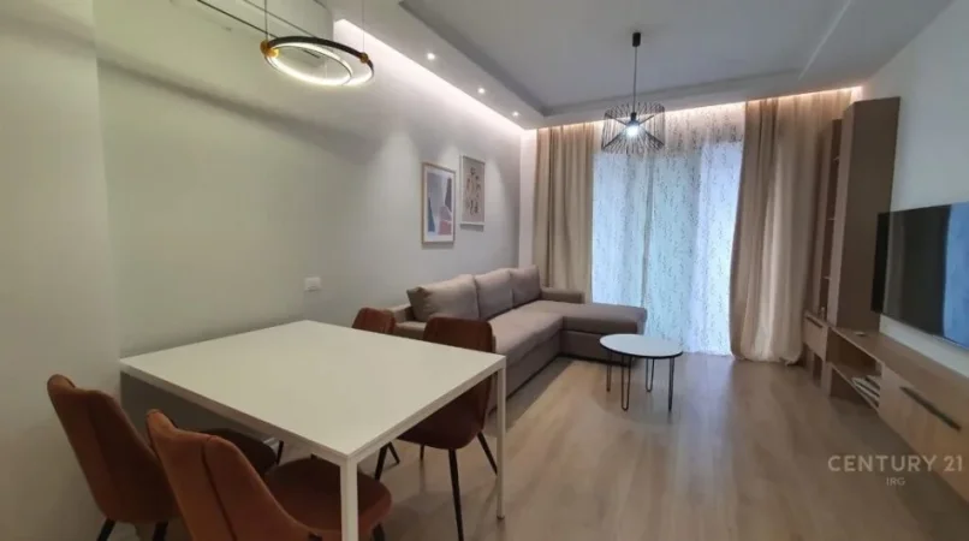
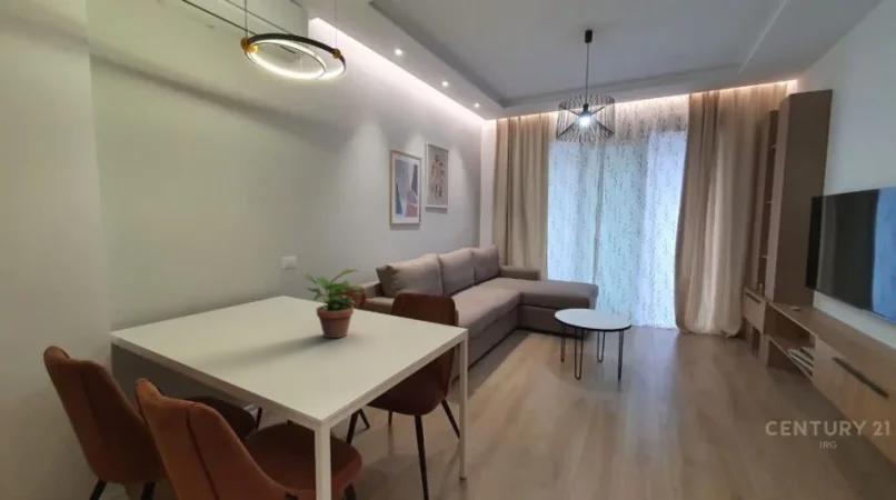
+ potted plant (328, 302)
